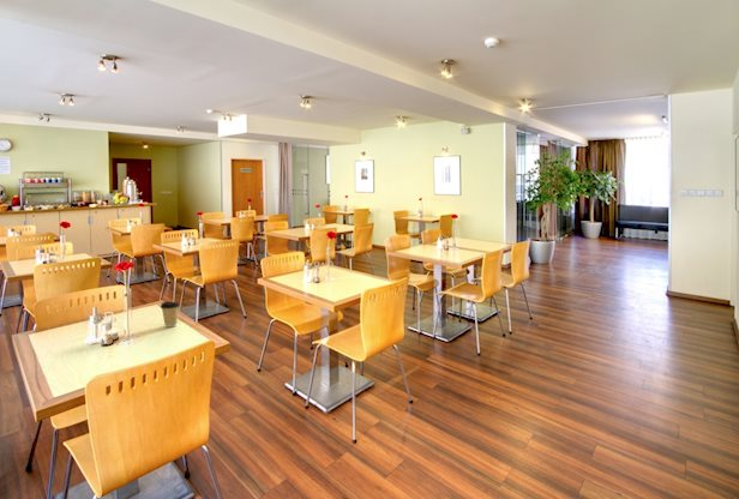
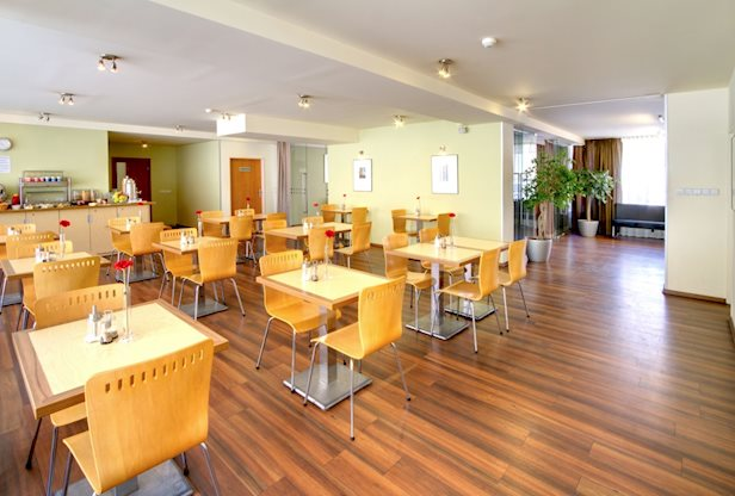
- coffee cup (170, 313)
